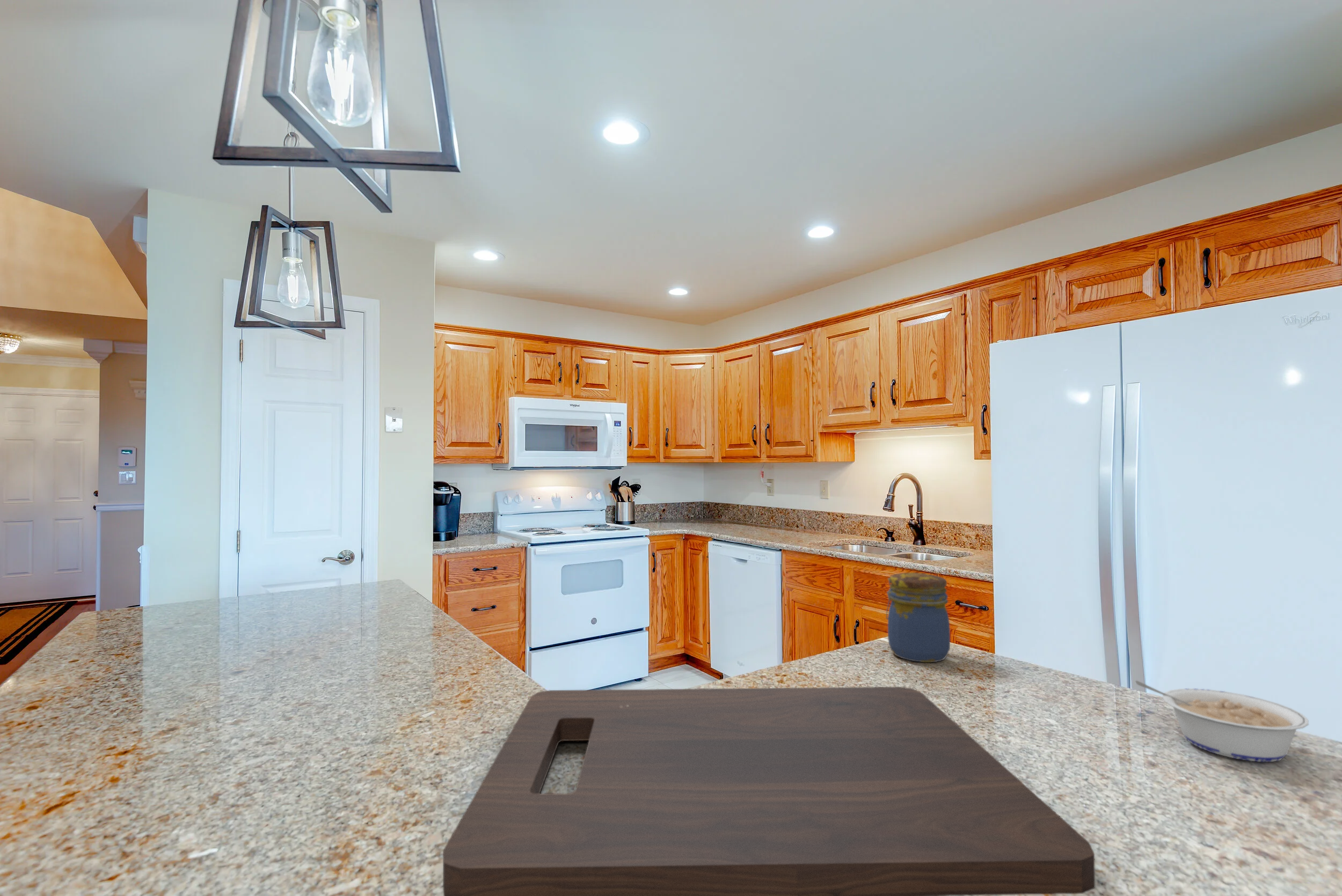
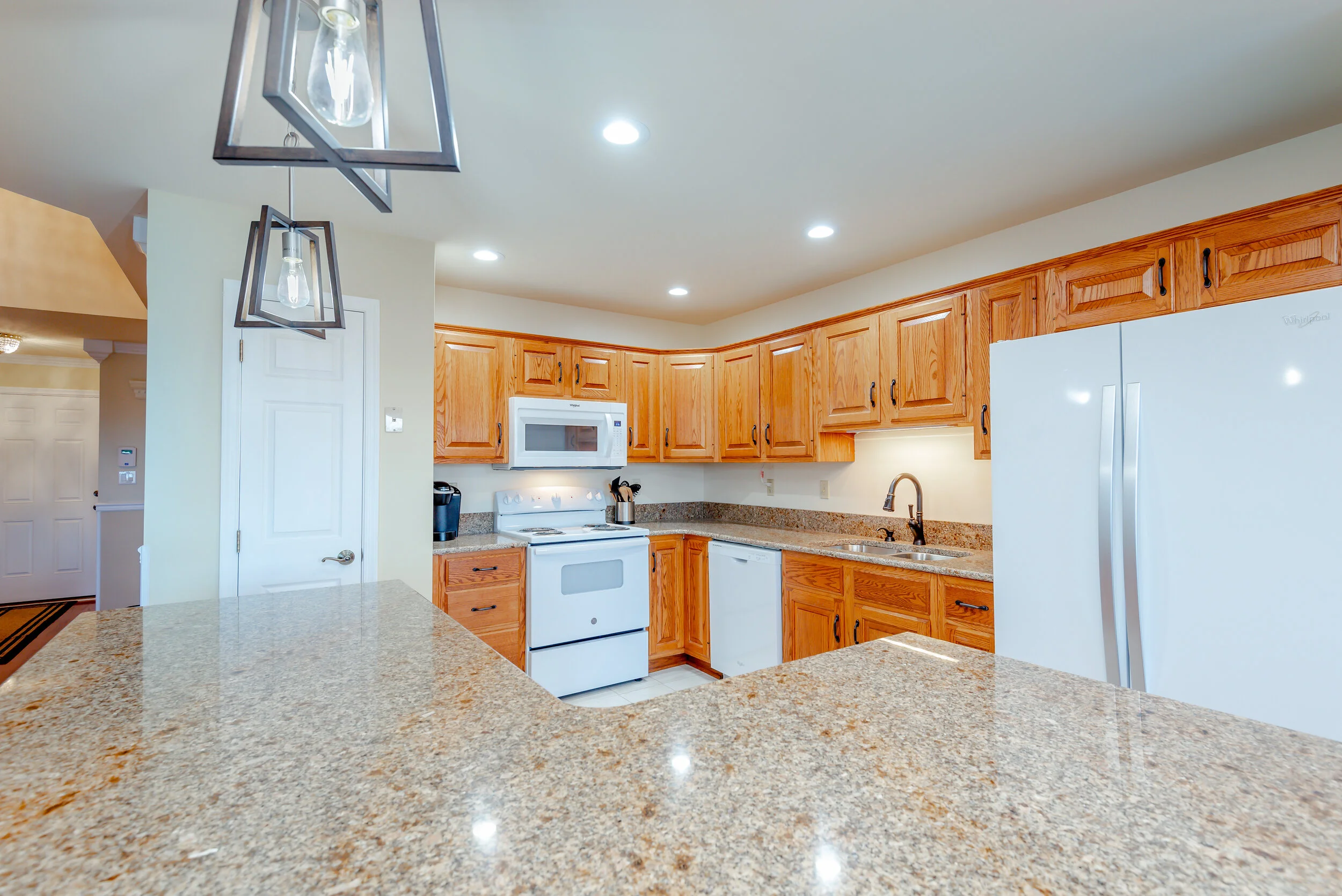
- cutting board (742, 765)
- legume (1227, 722)
- jar (915, 614)
